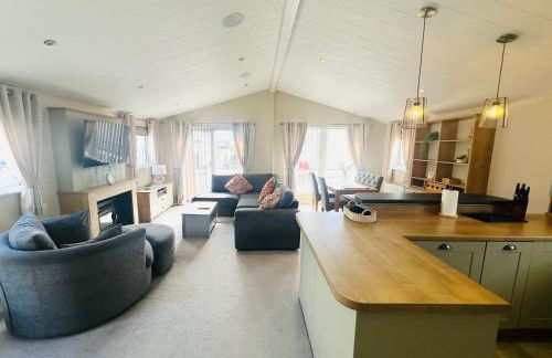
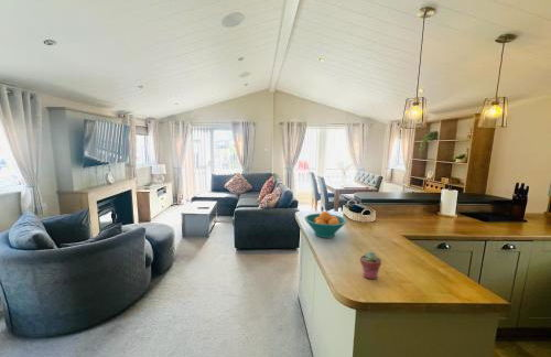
+ potted succulent (370, 263)
+ fruit bowl (325, 223)
